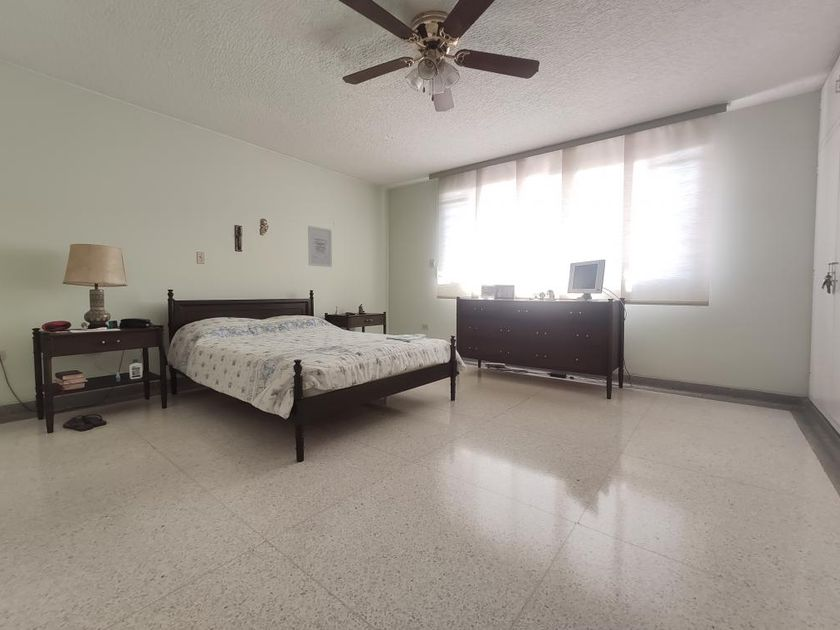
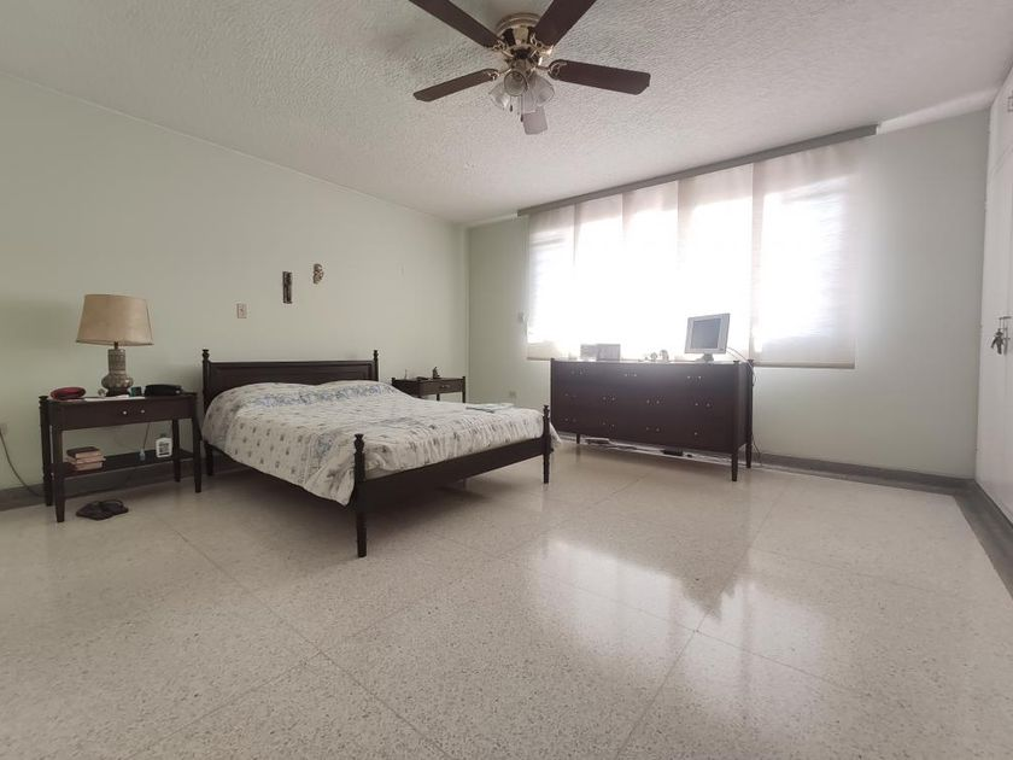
- wall art (320, 247)
